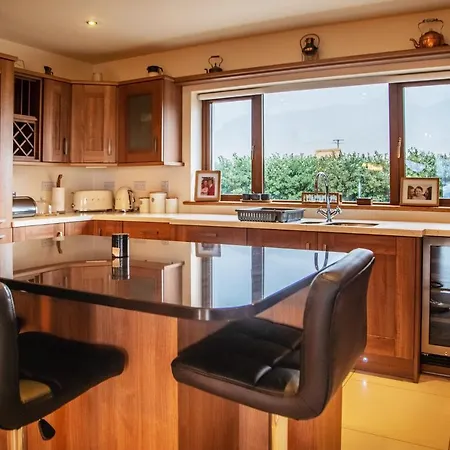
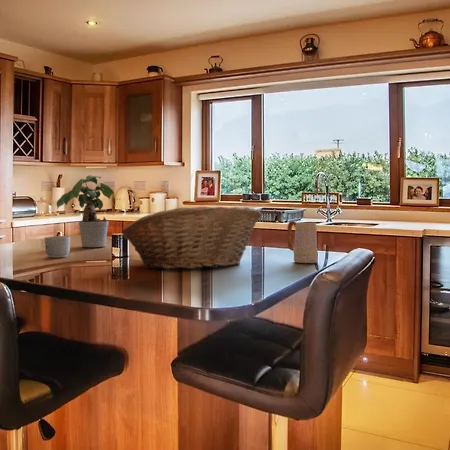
+ fruit basket (194, 235)
+ mug (301, 241)
+ potted plant (88, 210)
+ mug (56, 246)
